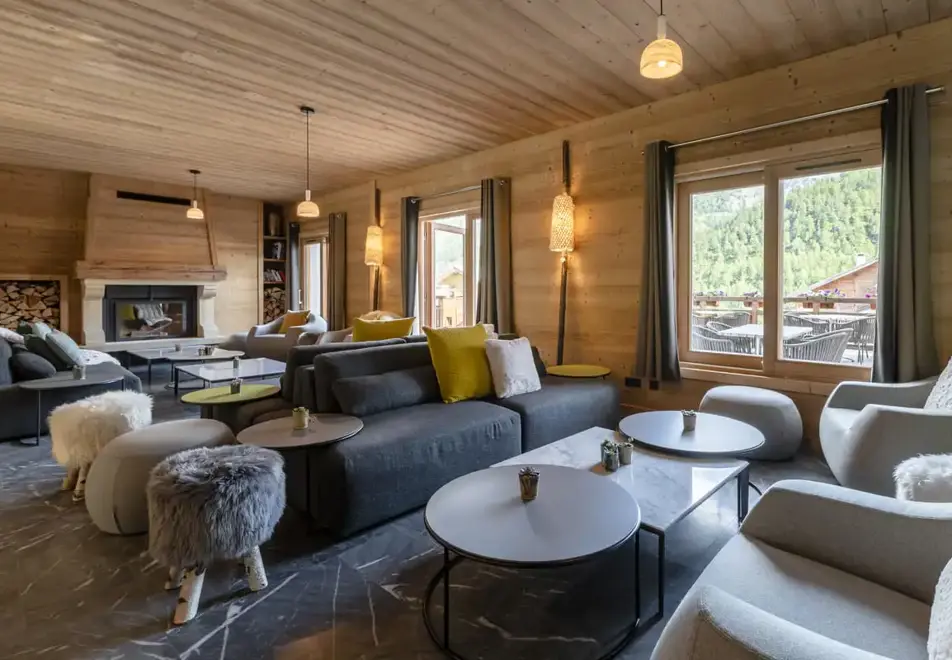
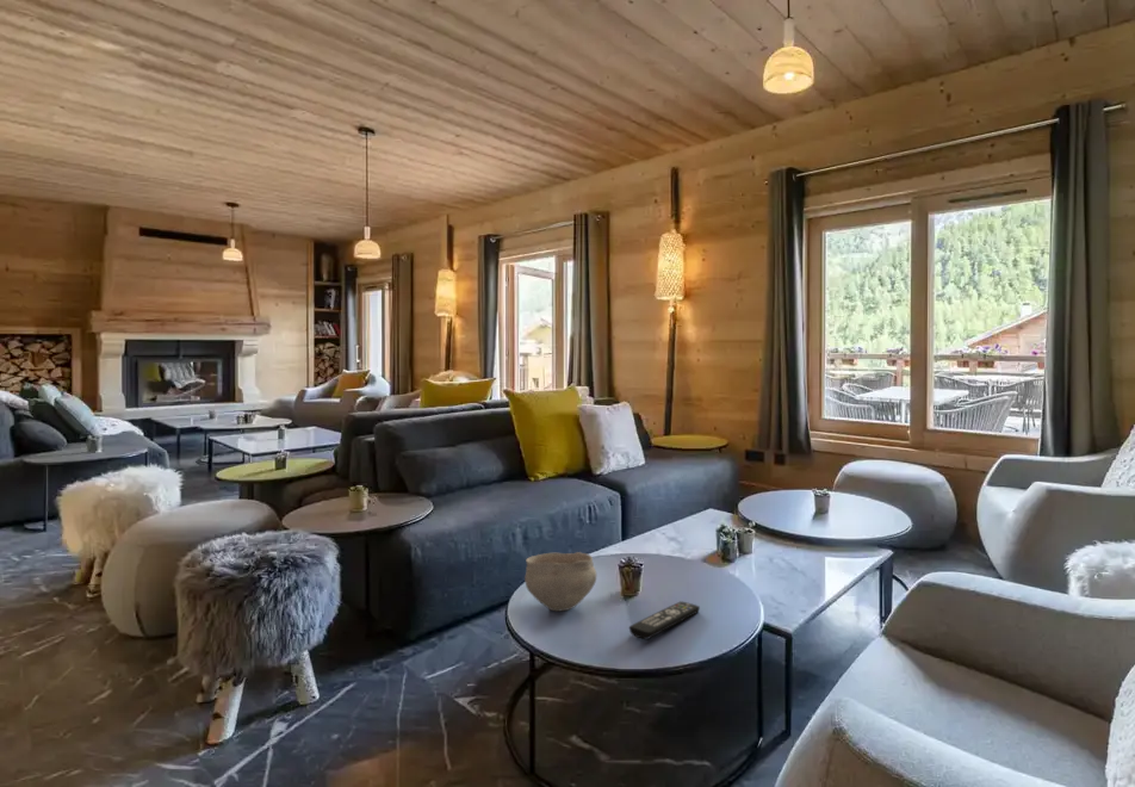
+ remote control (665, 619)
+ bowl (560, 580)
